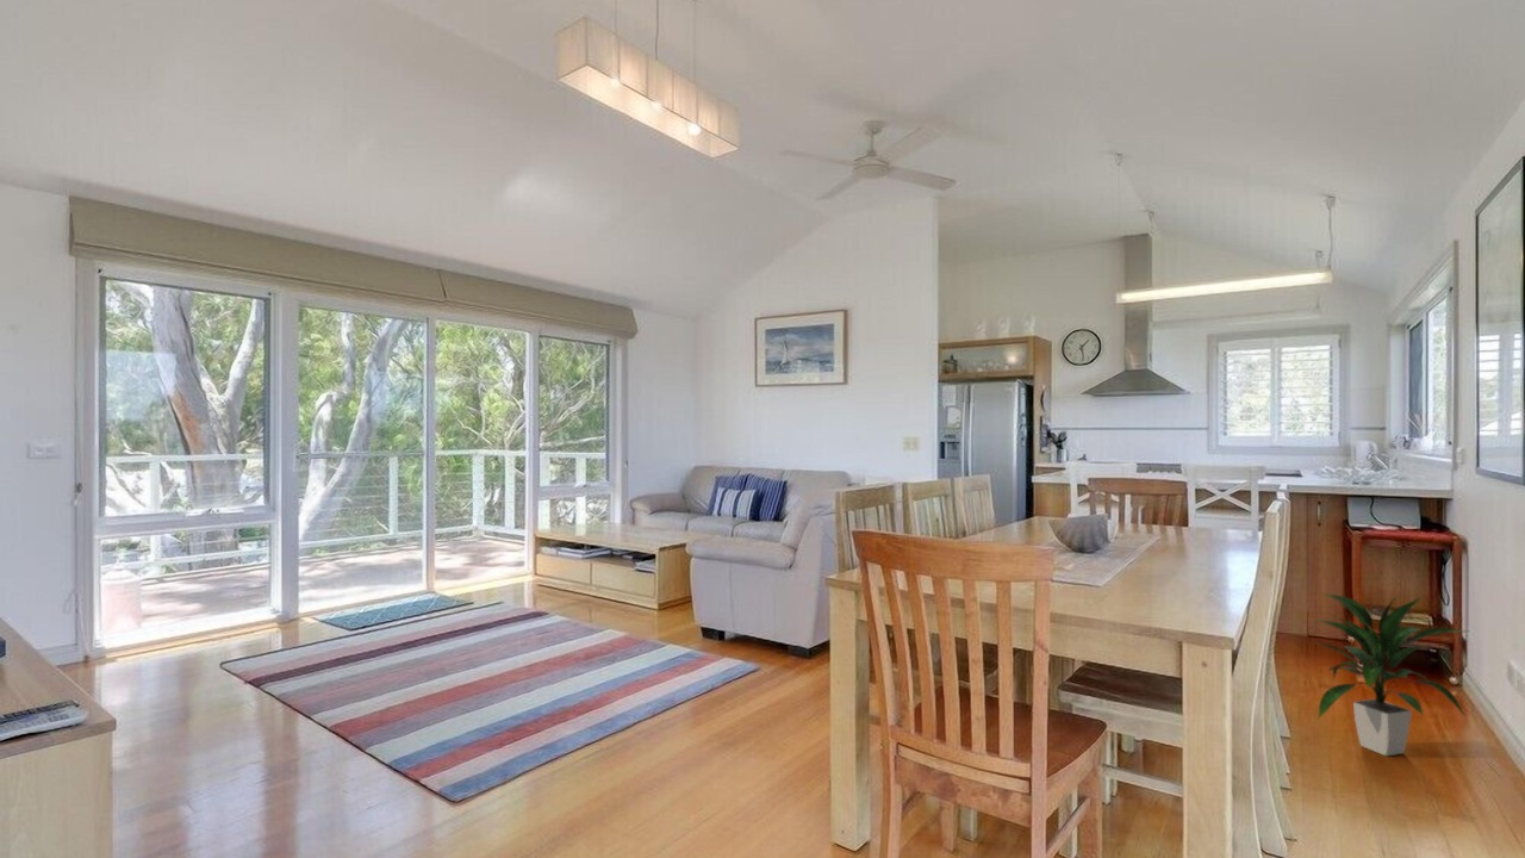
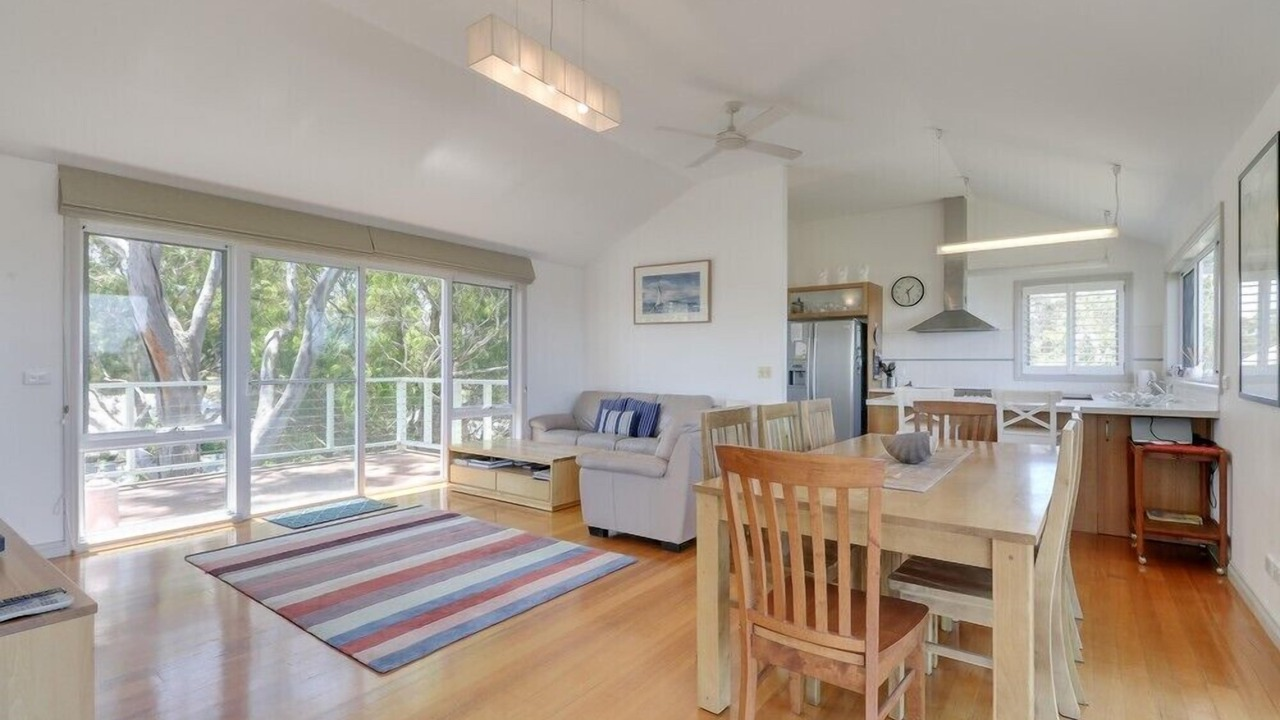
- indoor plant (1374, 667)
